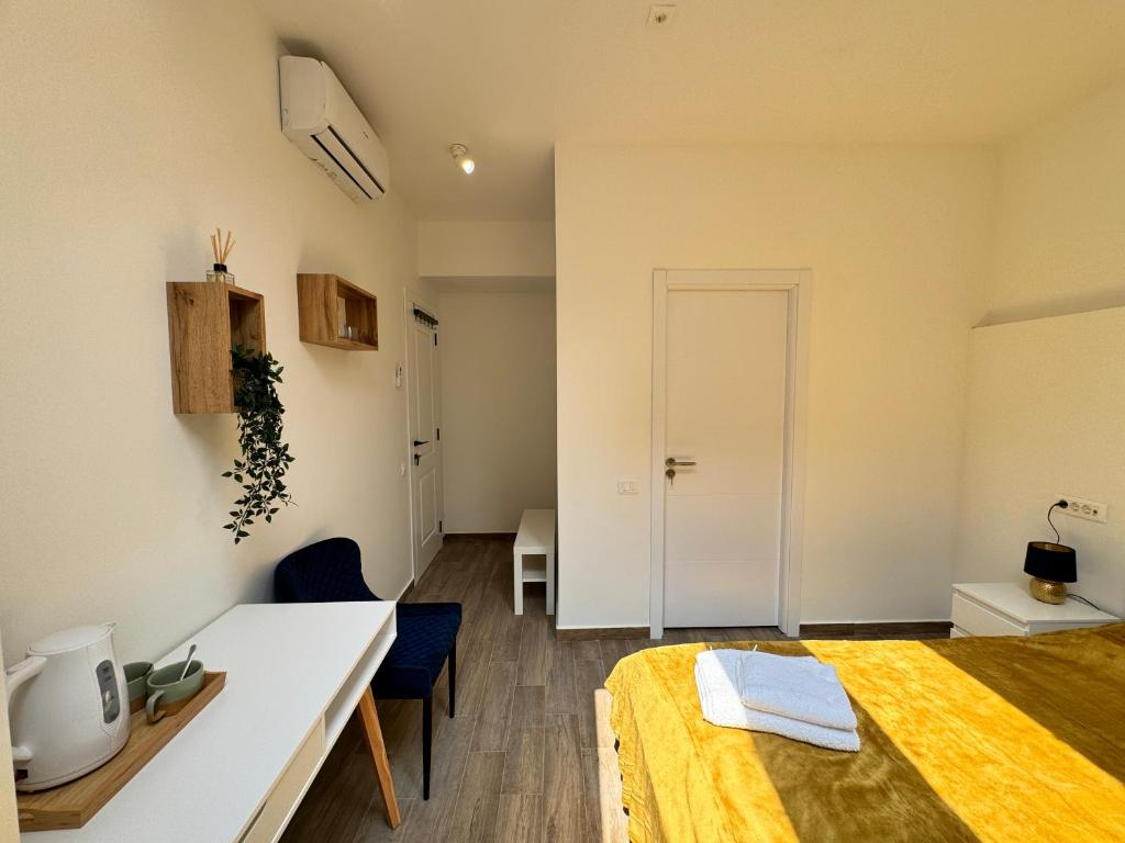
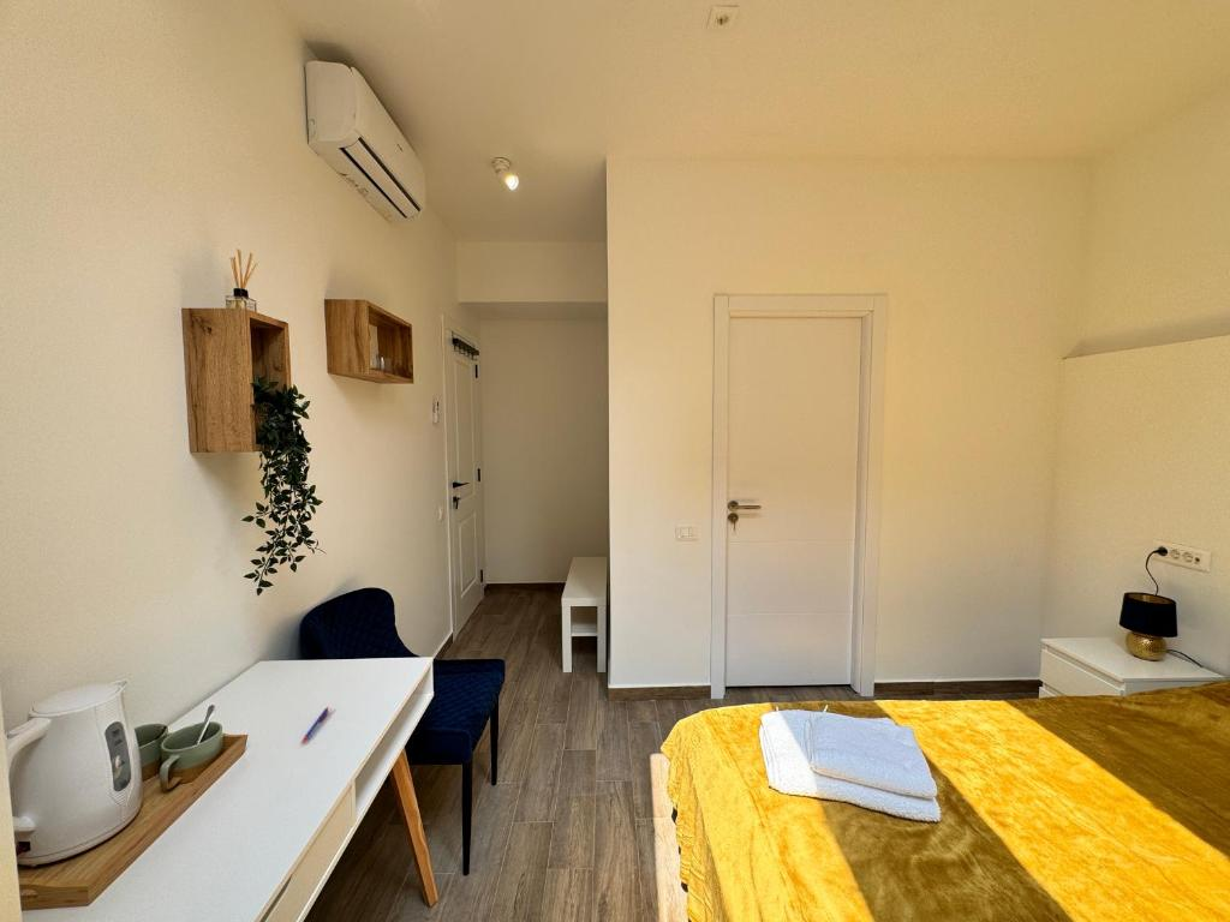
+ pen (315, 724)
